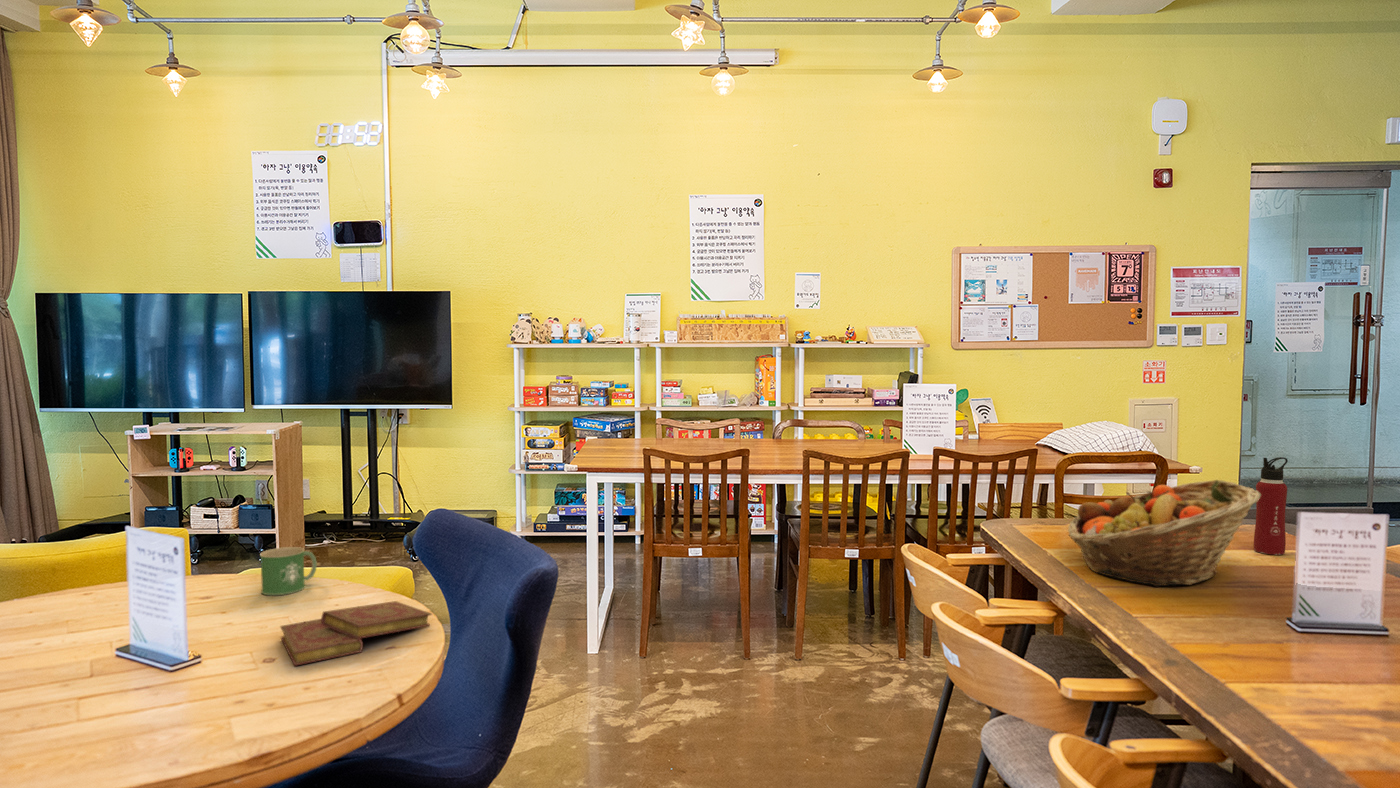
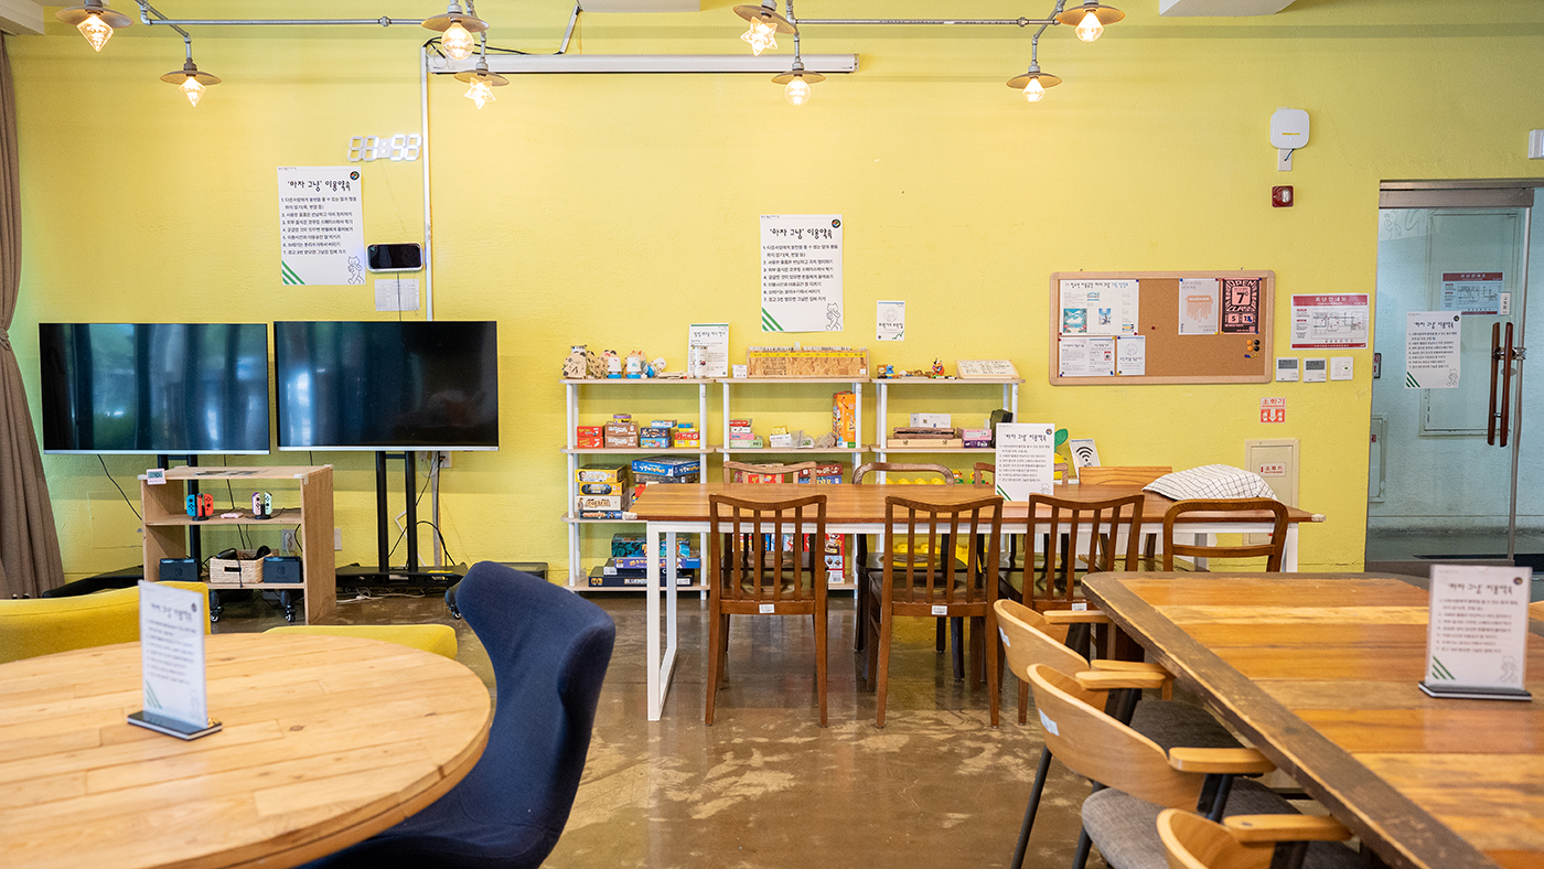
- mug (289, 569)
- water bottle (1271, 504)
- fruit basket (1157, 525)
- book (361, 622)
